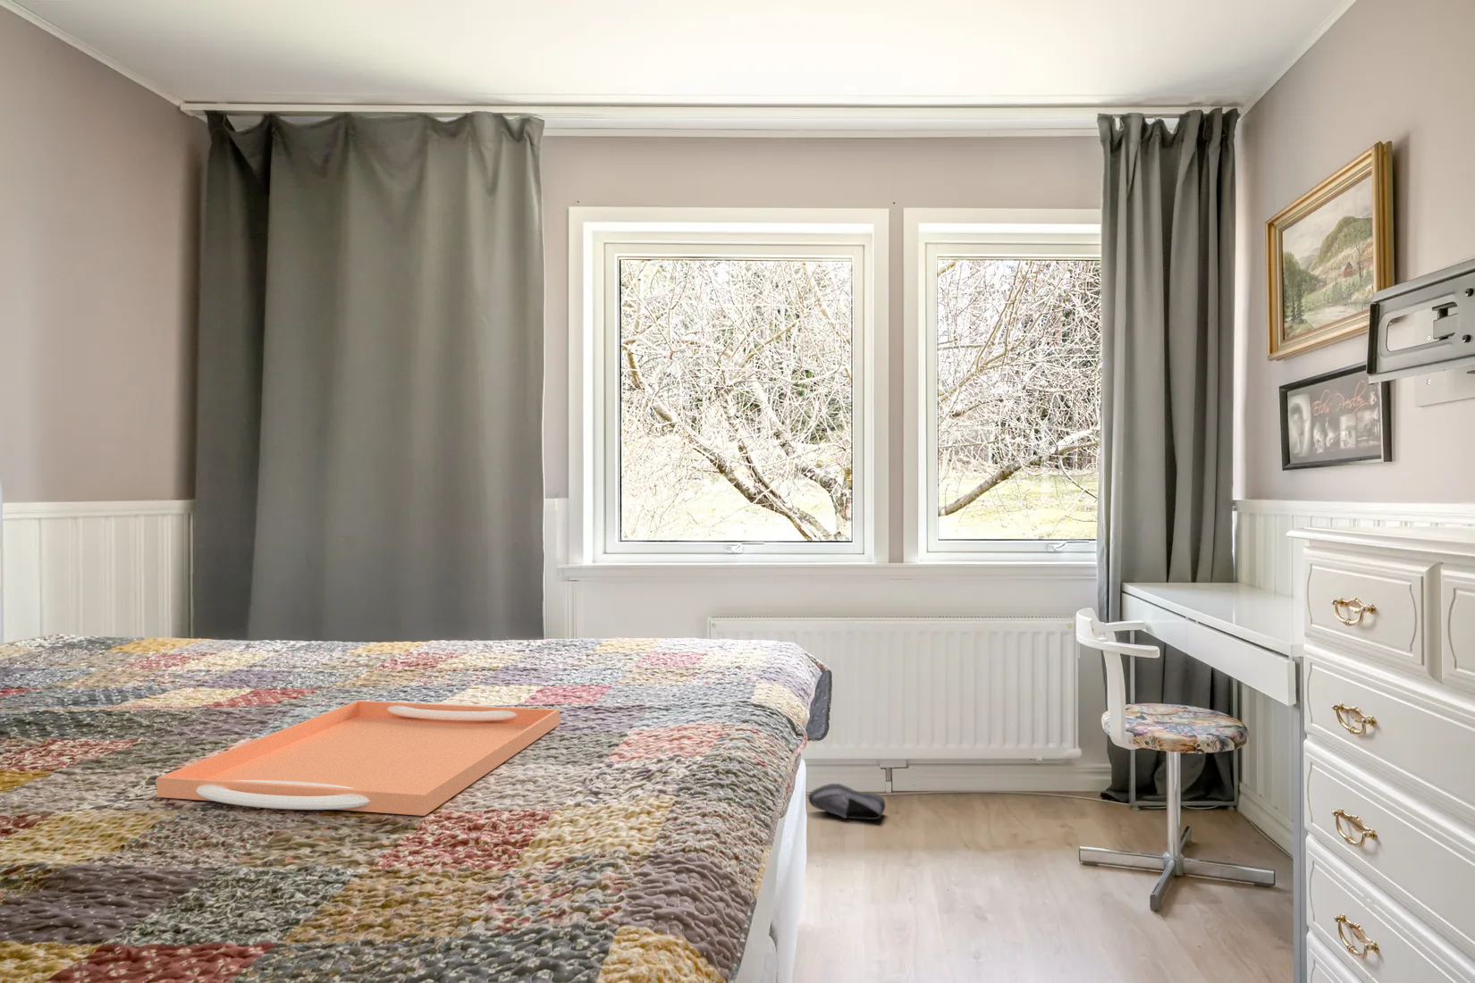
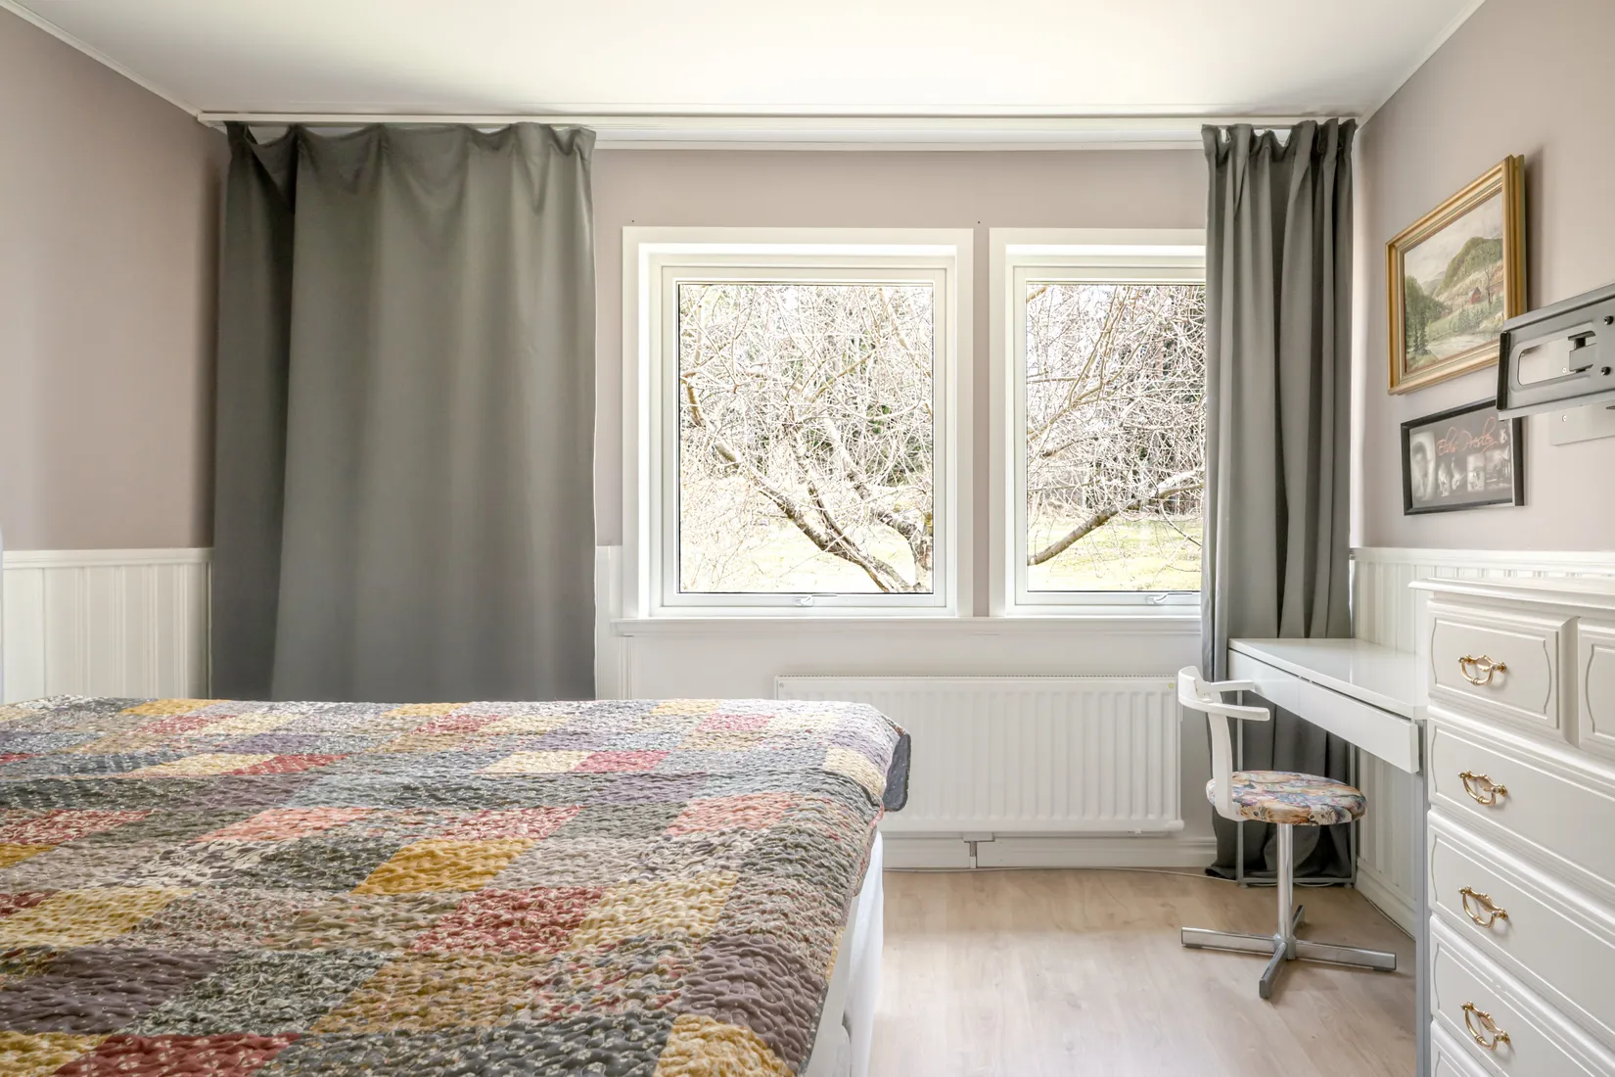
- serving tray (385, 747)
- shoe (847, 802)
